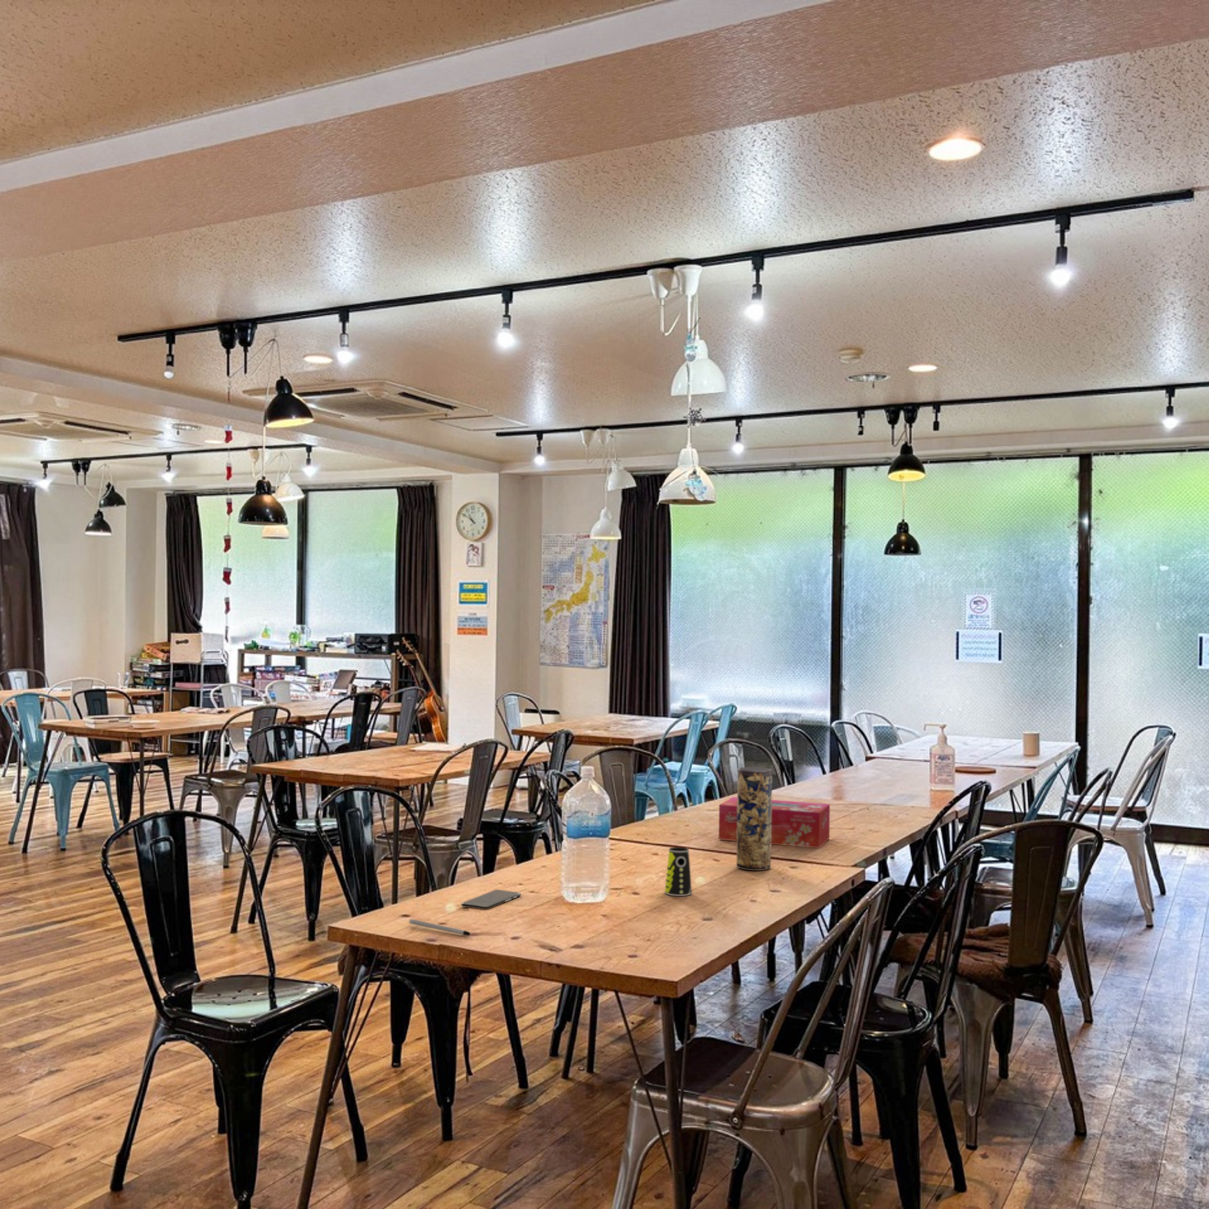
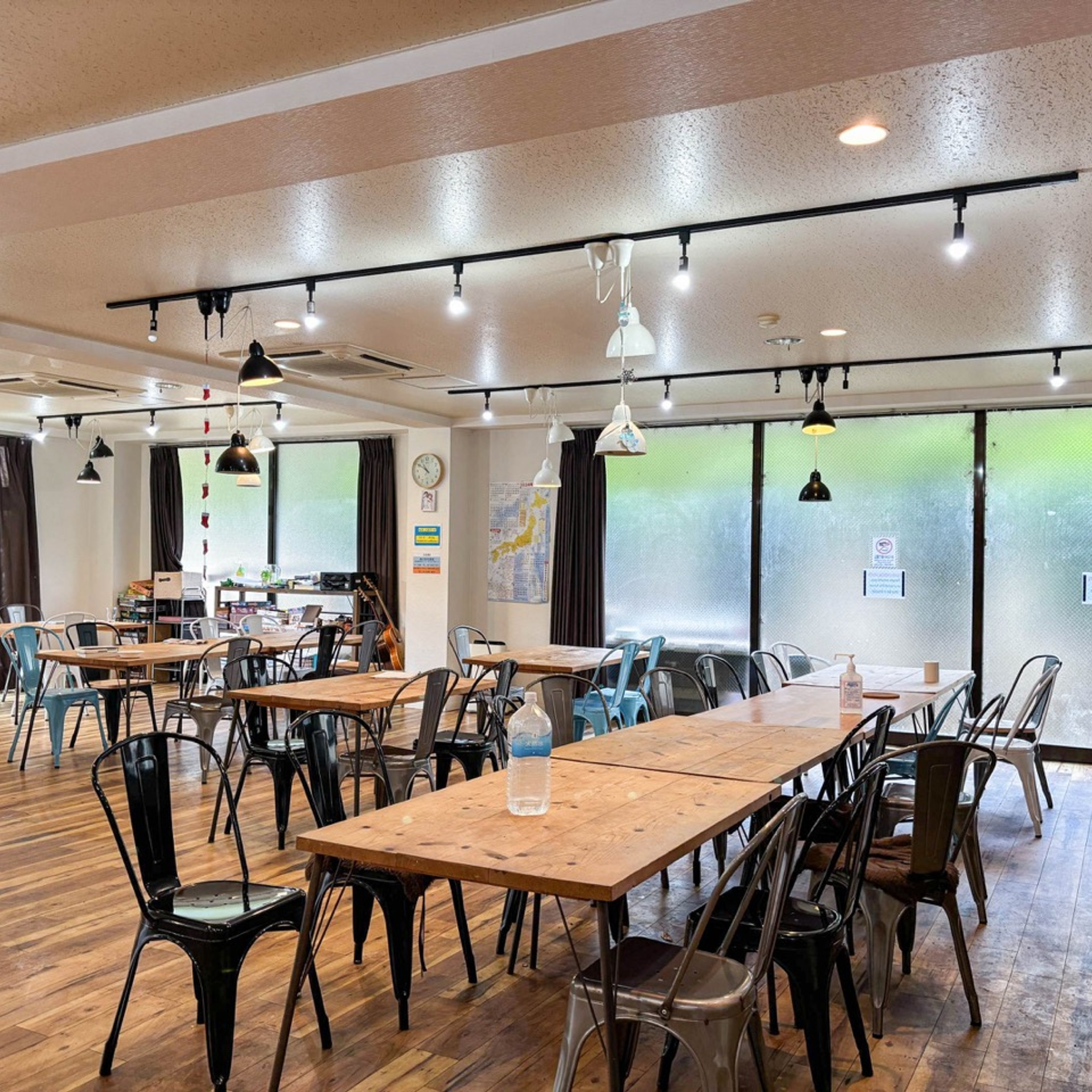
- smartphone (492, 899)
- pen (441, 928)
- cup (679, 871)
- vase (754, 818)
- tissue box (775, 822)
